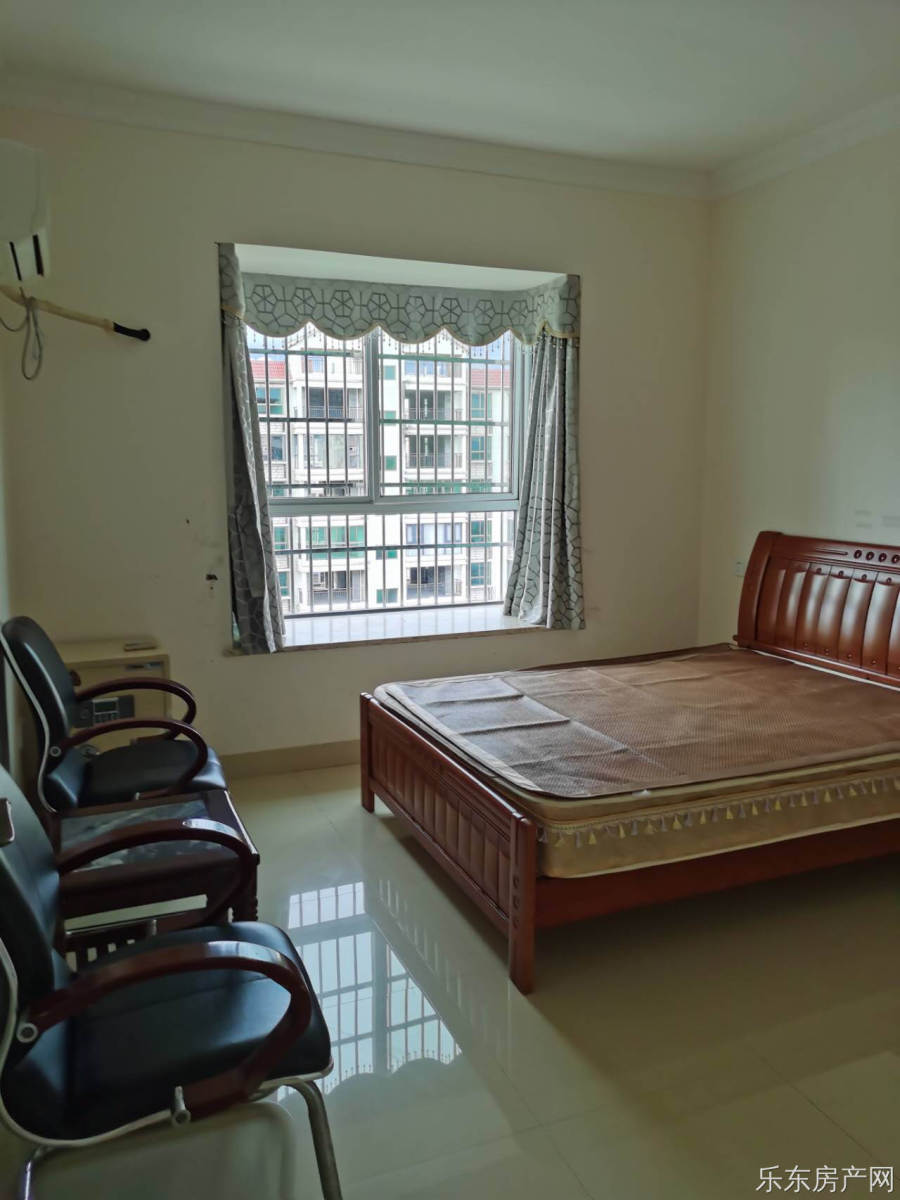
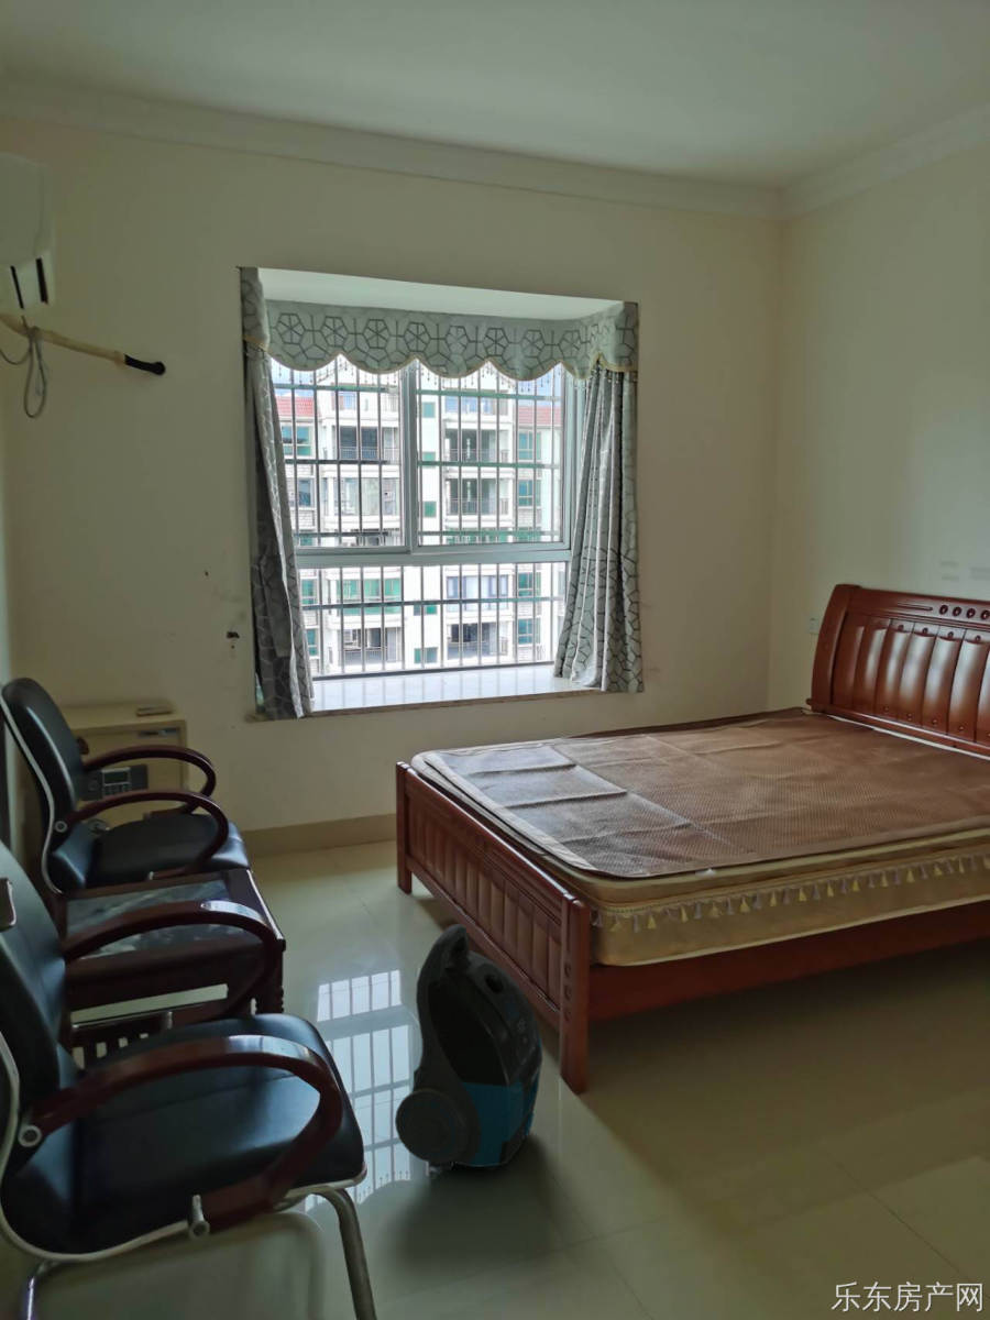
+ vacuum cleaner (474, 1040)
